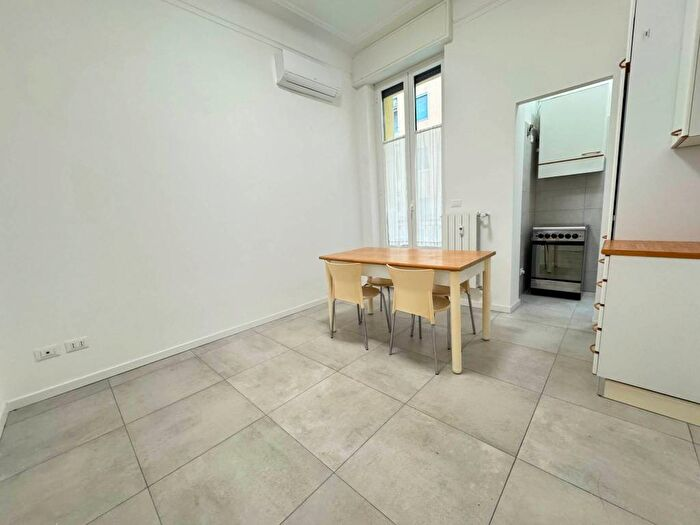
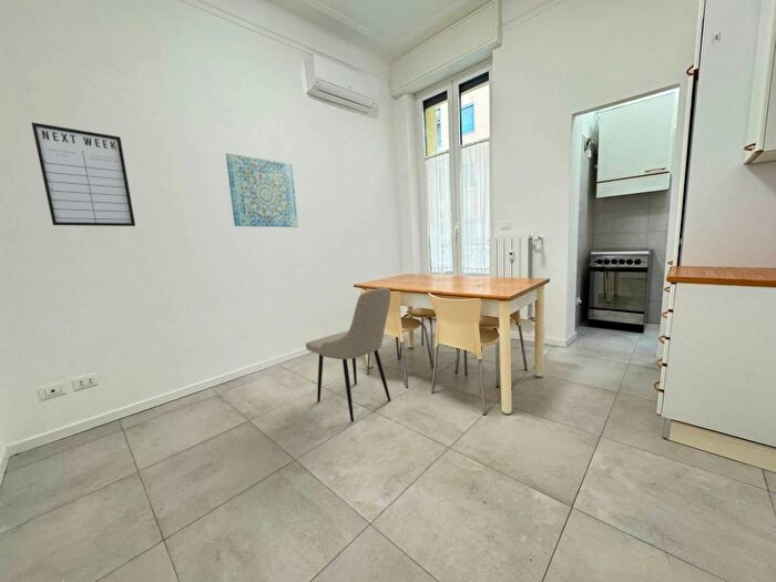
+ wall art (265, 193)
+ dining chair (353, 346)
+ writing board (88, 178)
